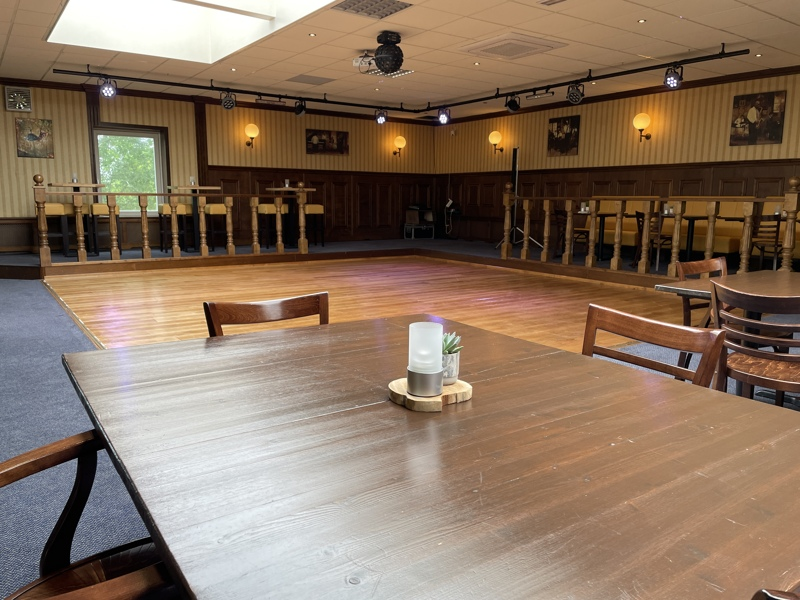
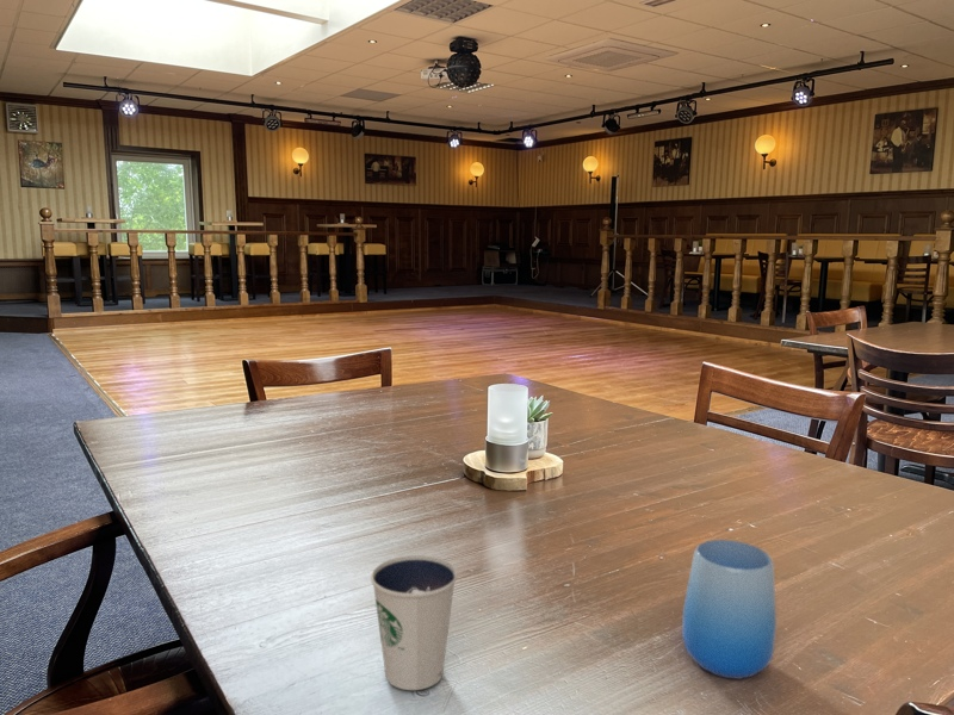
+ dixie cup (414, 623)
+ cup (729, 607)
